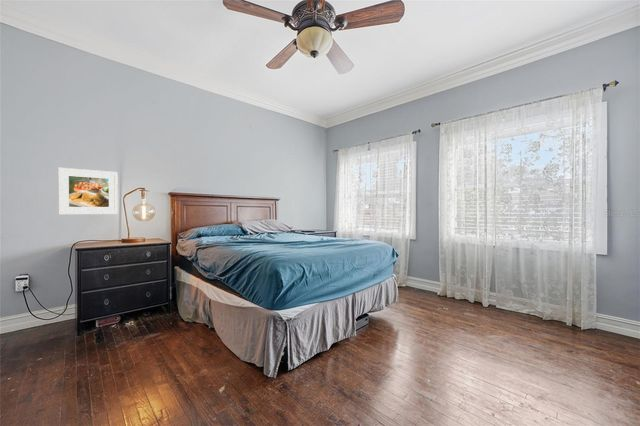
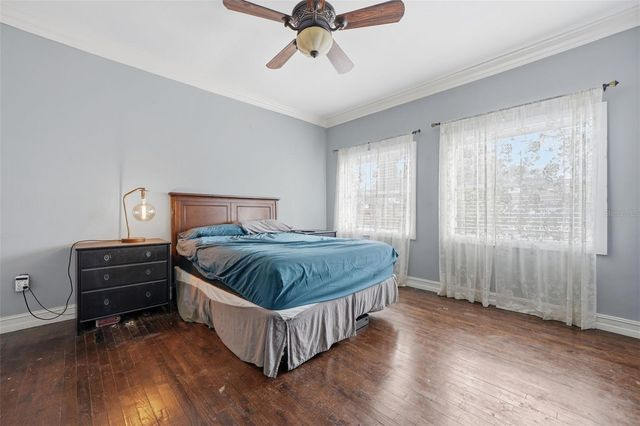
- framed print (89, 192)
